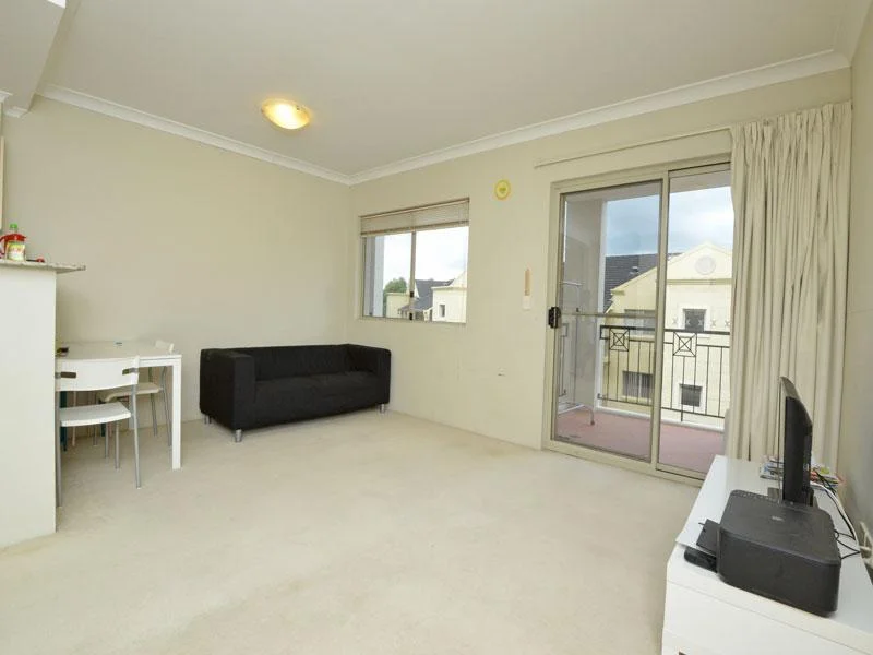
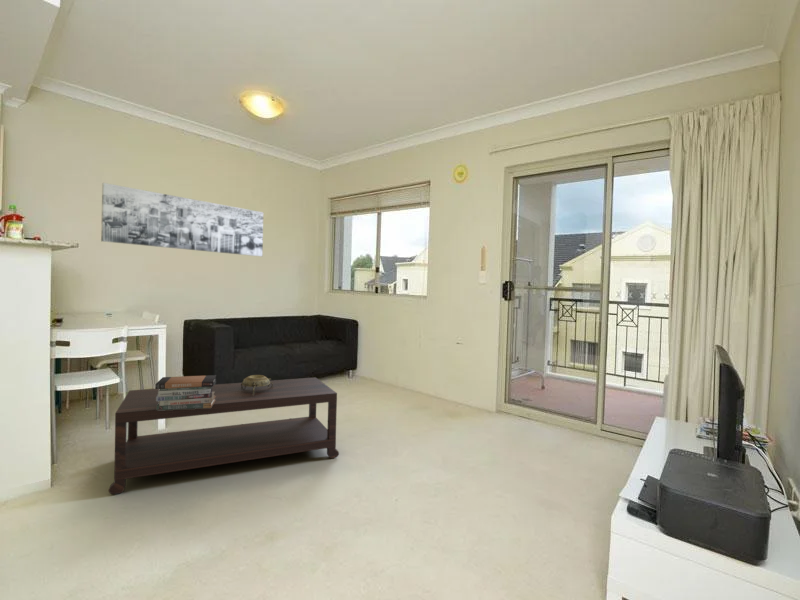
+ book stack (186, 391)
+ decorative bowl (257, 383)
+ wall art (193, 224)
+ coffee table (234, 425)
